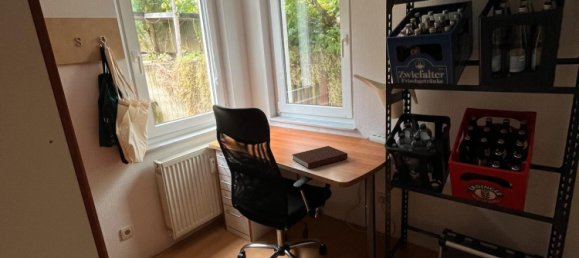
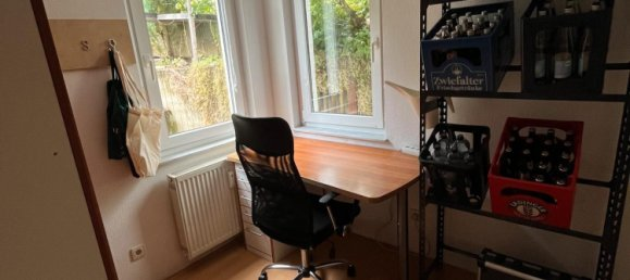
- notebook (319, 156)
